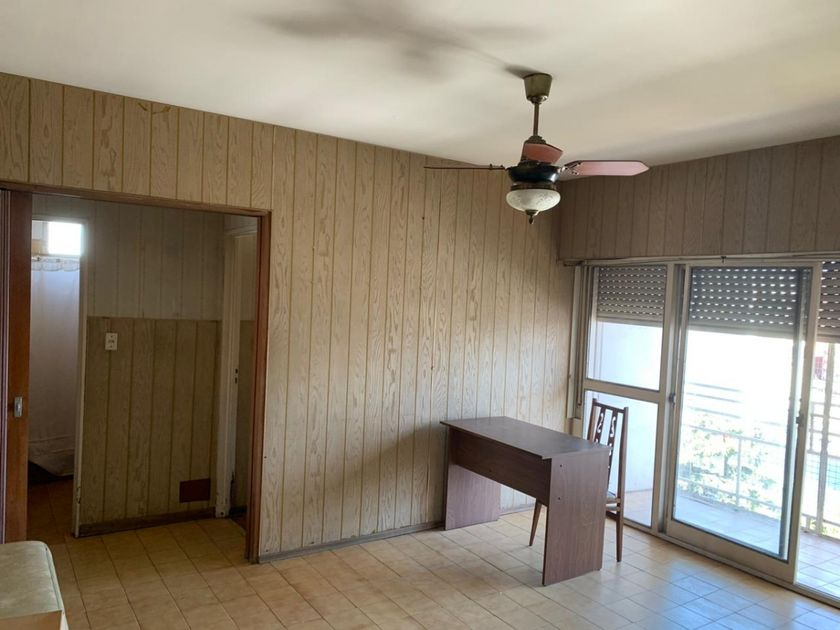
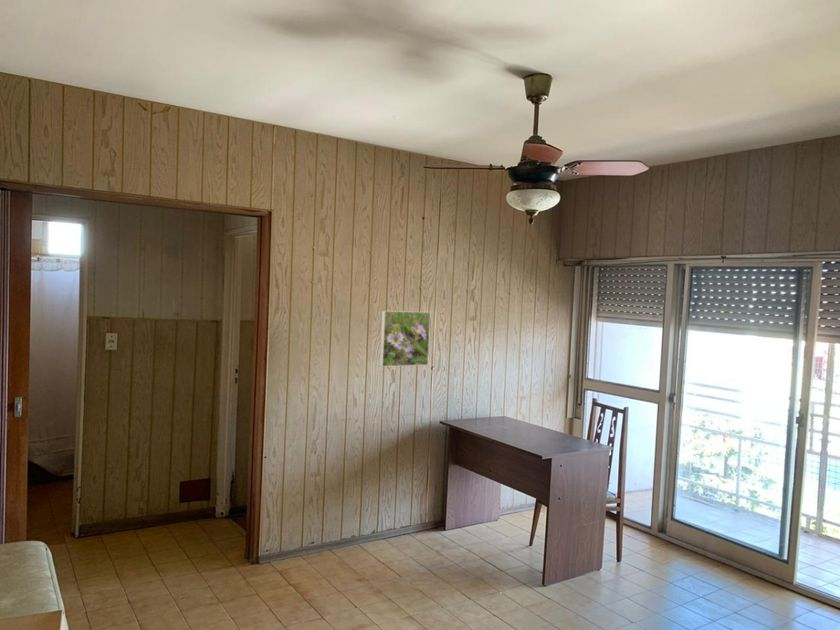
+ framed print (405, 338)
